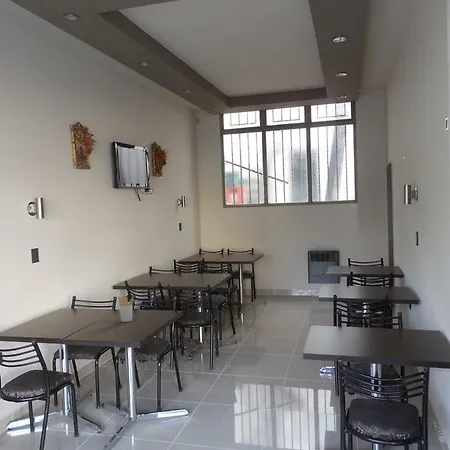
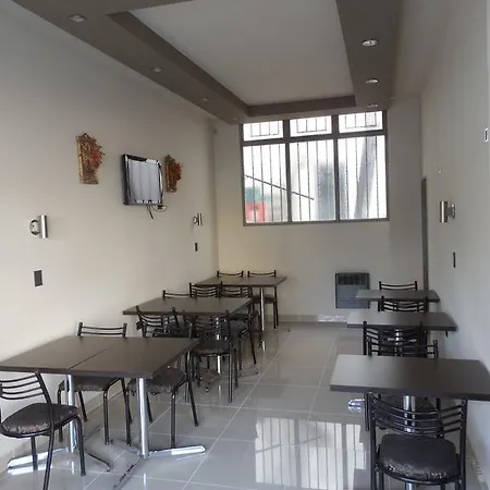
- utensil holder (125, 308)
